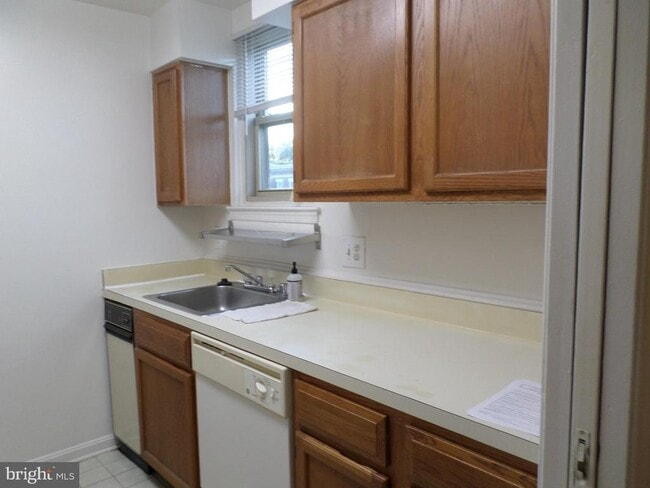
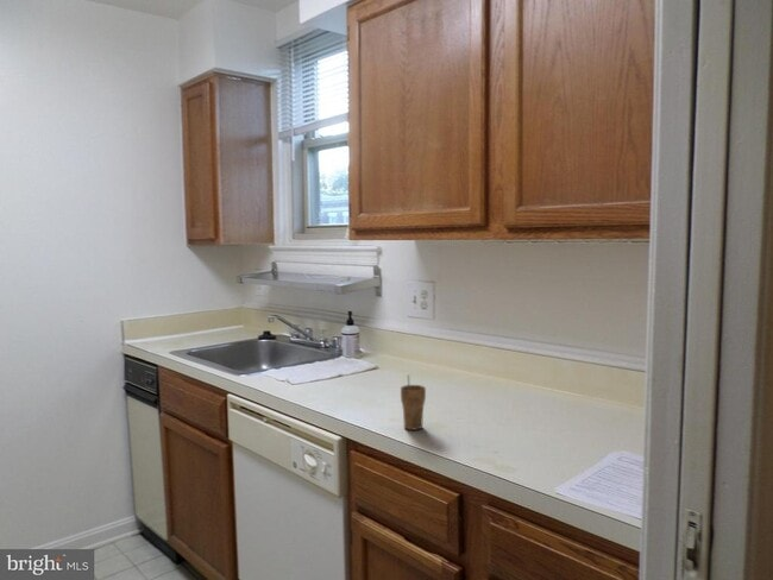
+ cup (413, 402)
